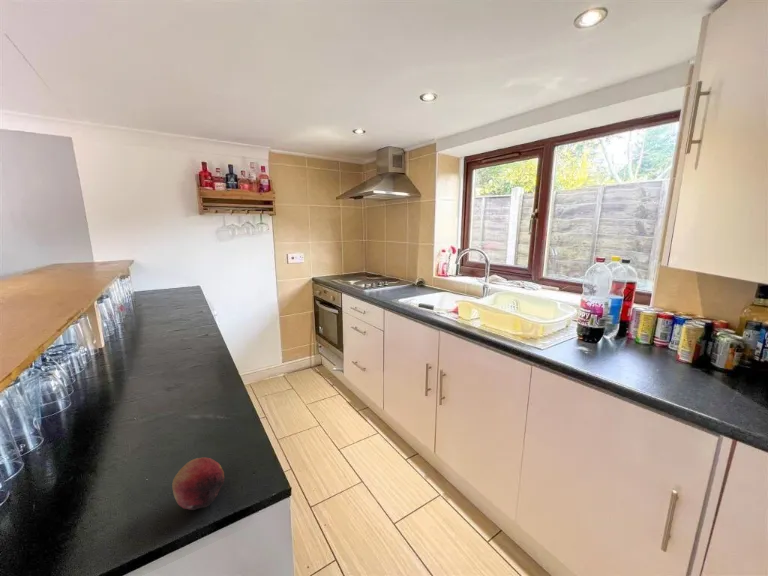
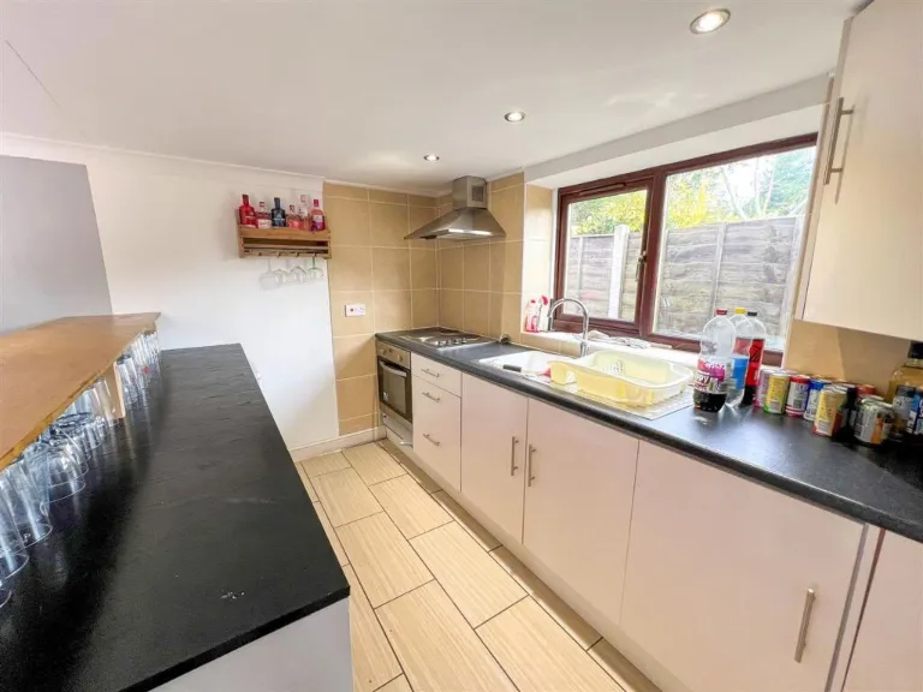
- fruit (199, 483)
